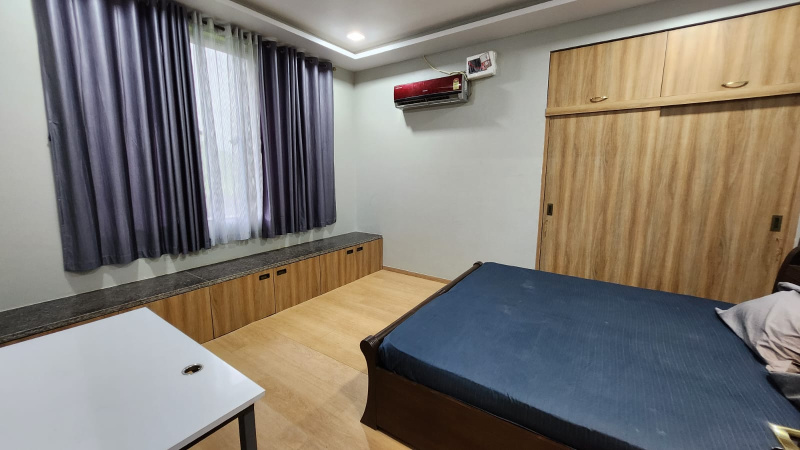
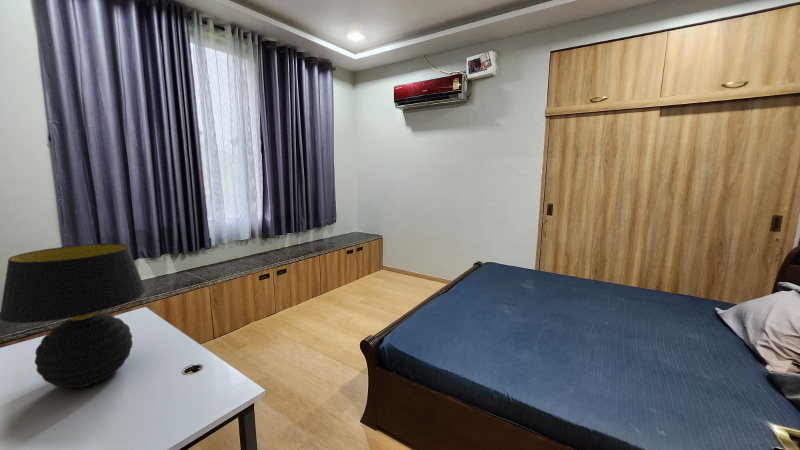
+ table lamp (83, 316)
